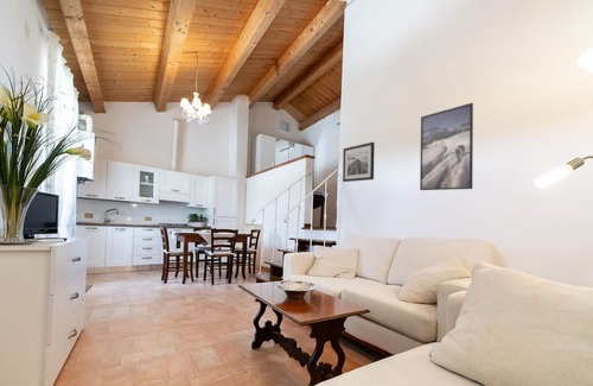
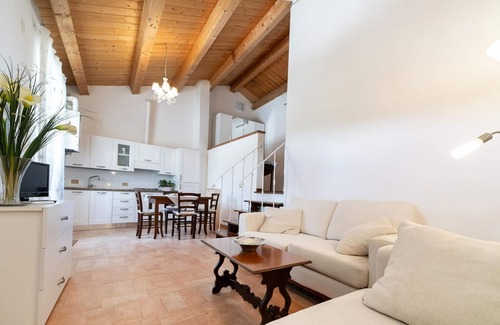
- wall art (357, 163)
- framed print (444, 150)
